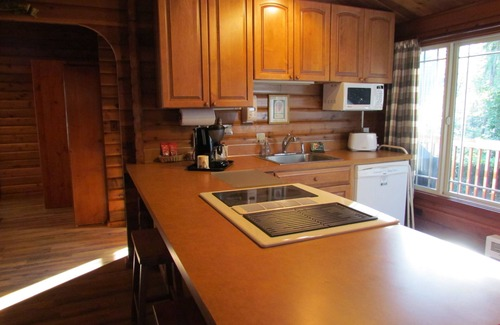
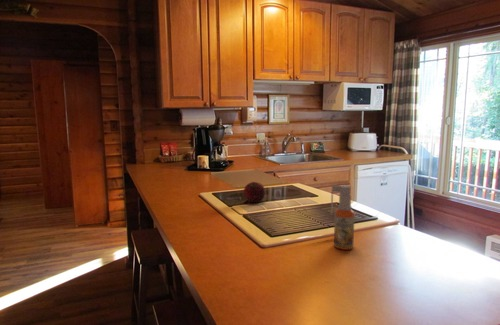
+ fruit (254, 192)
+ spray bottle (342, 216)
